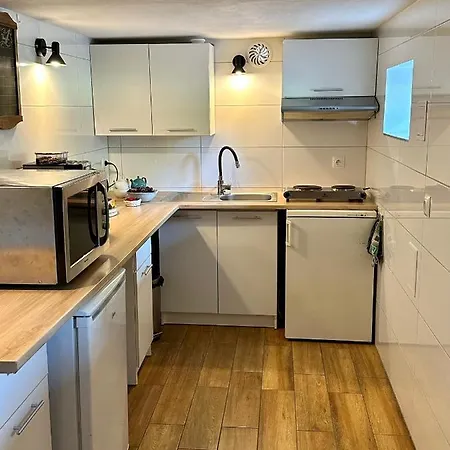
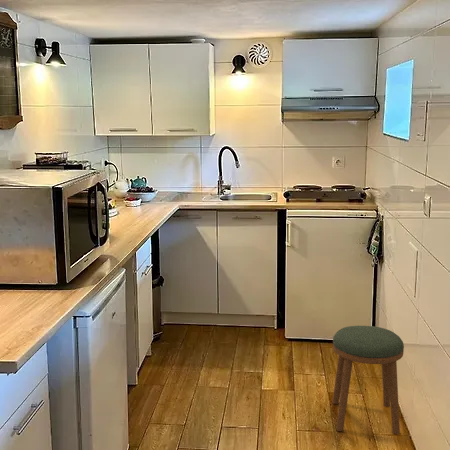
+ stool (366, 363)
